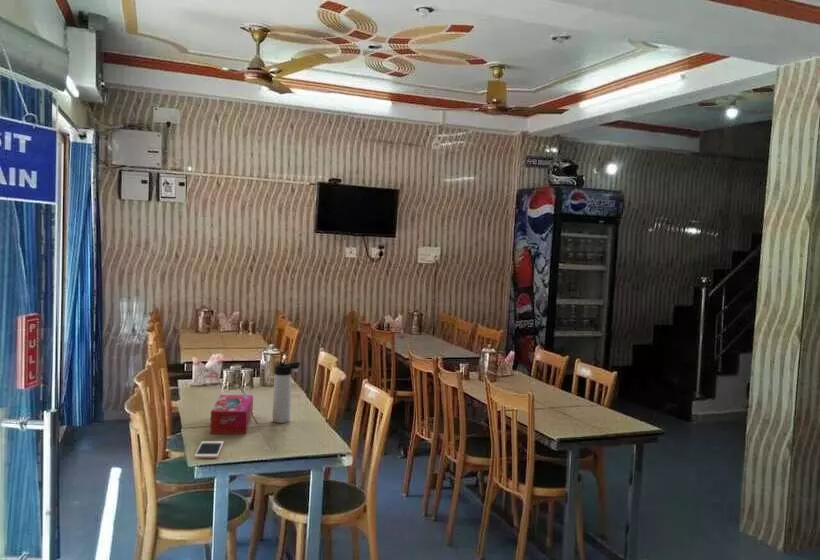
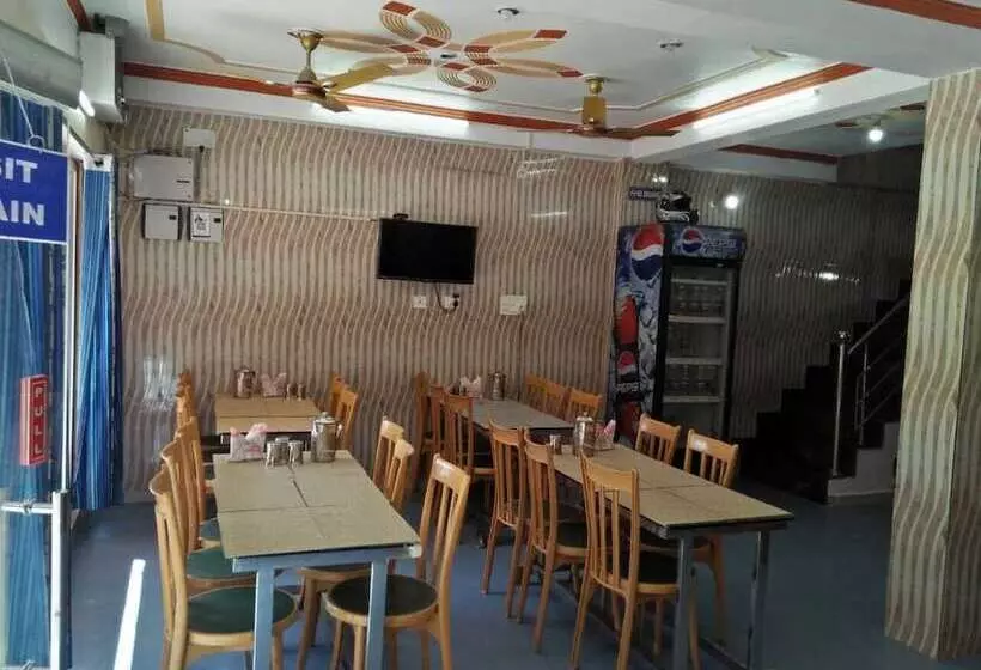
- tissue box (232, 413)
- thermos bottle (286, 391)
- cell phone (209, 449)
